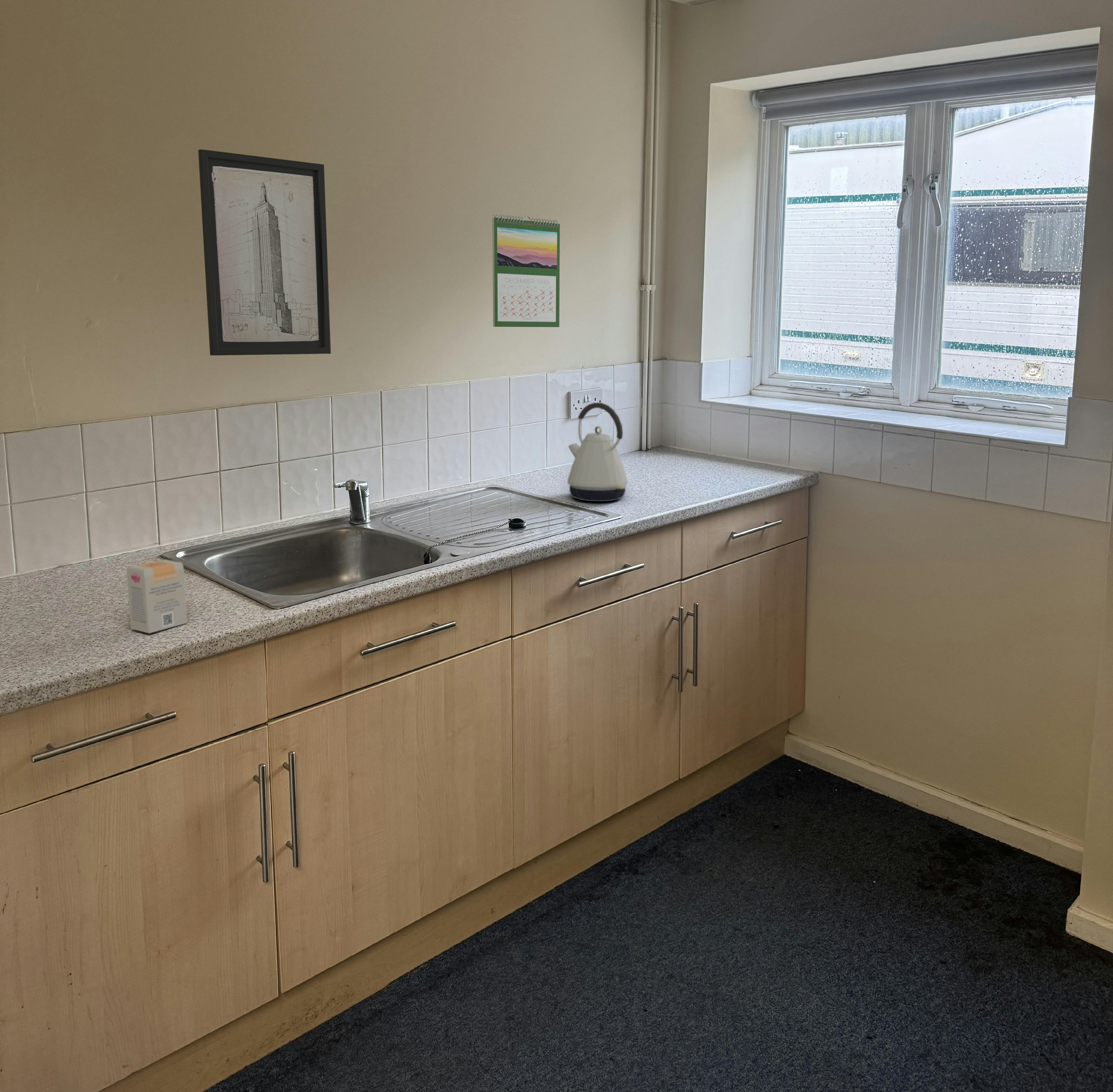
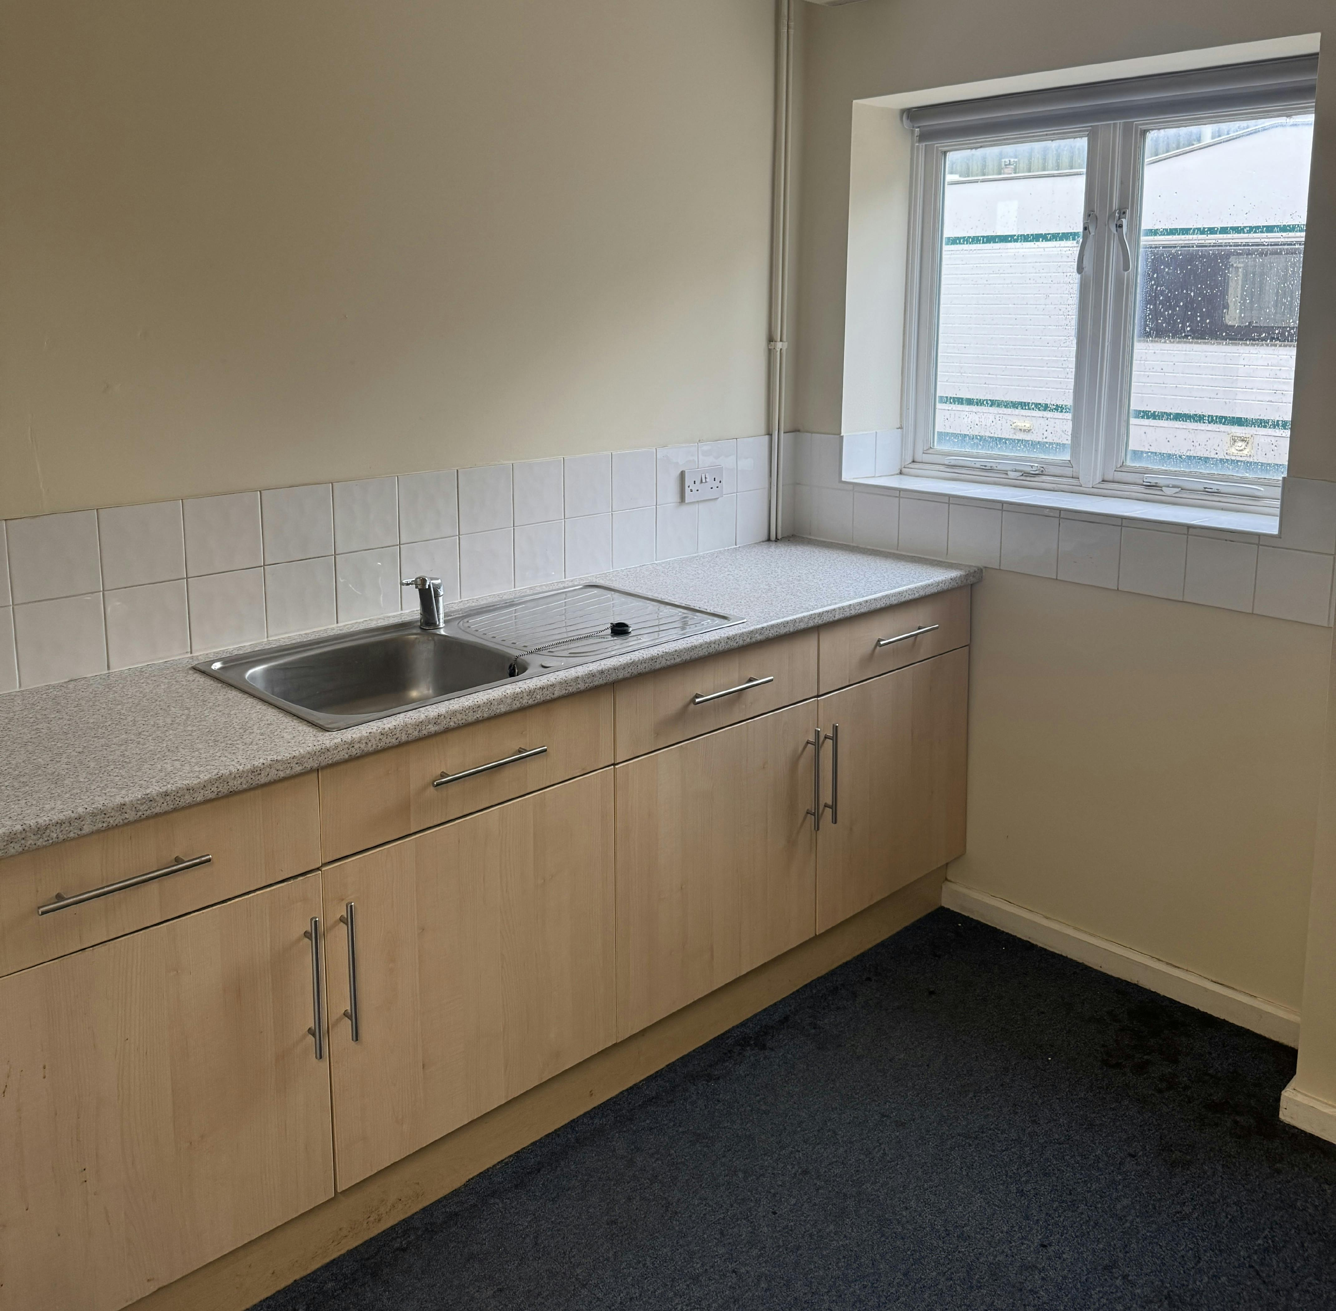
- wall art (268, 258)
- calendar (527, 272)
- tea box (157, 595)
- kettle (596, 450)
